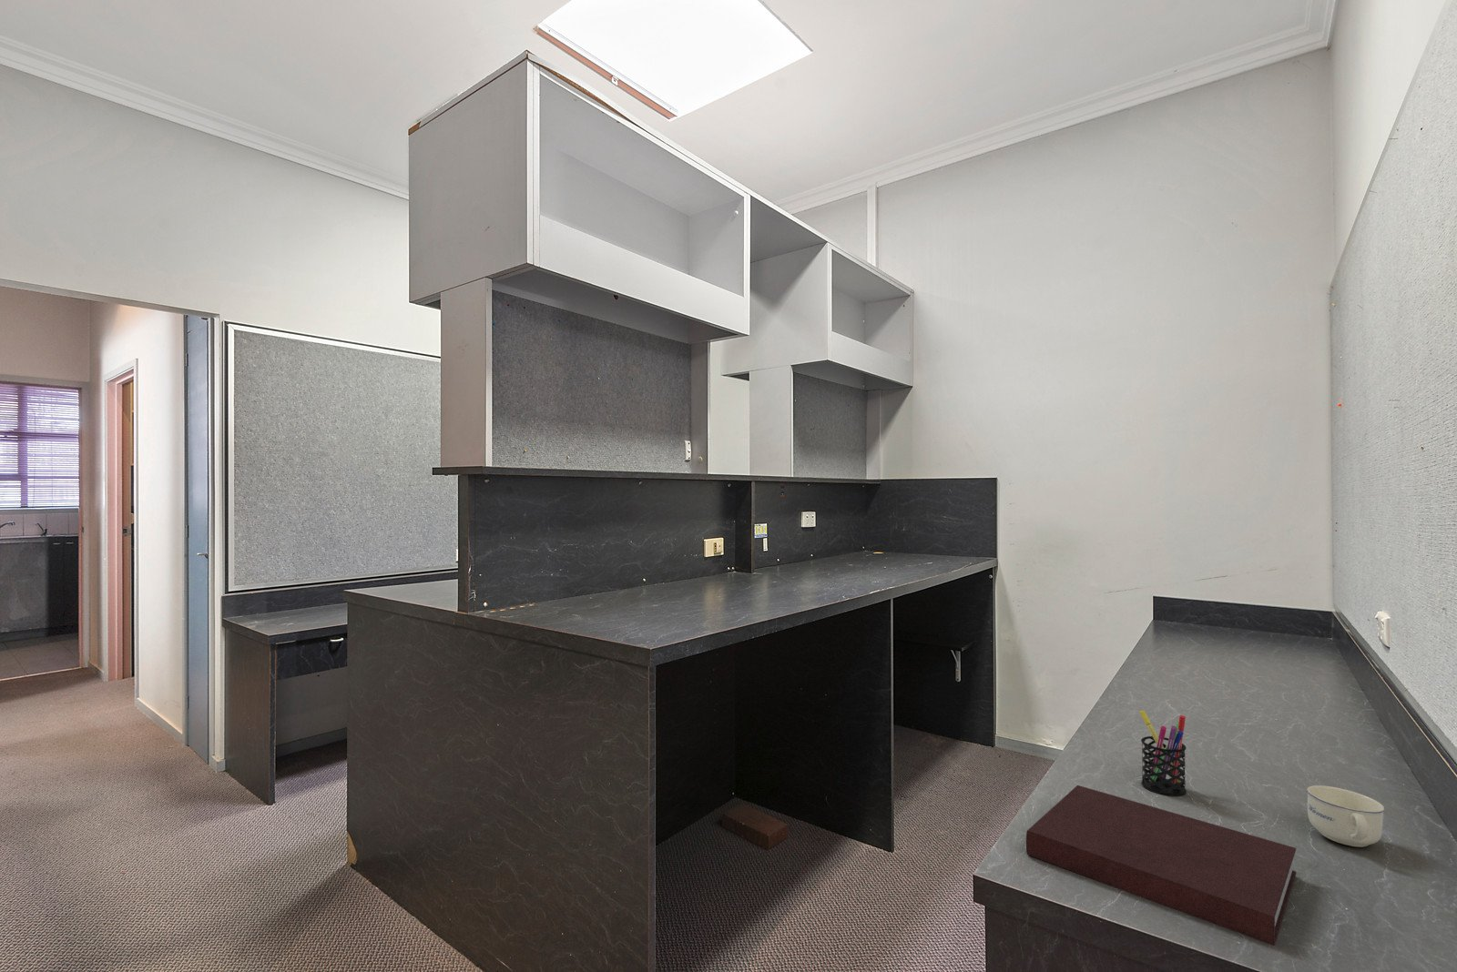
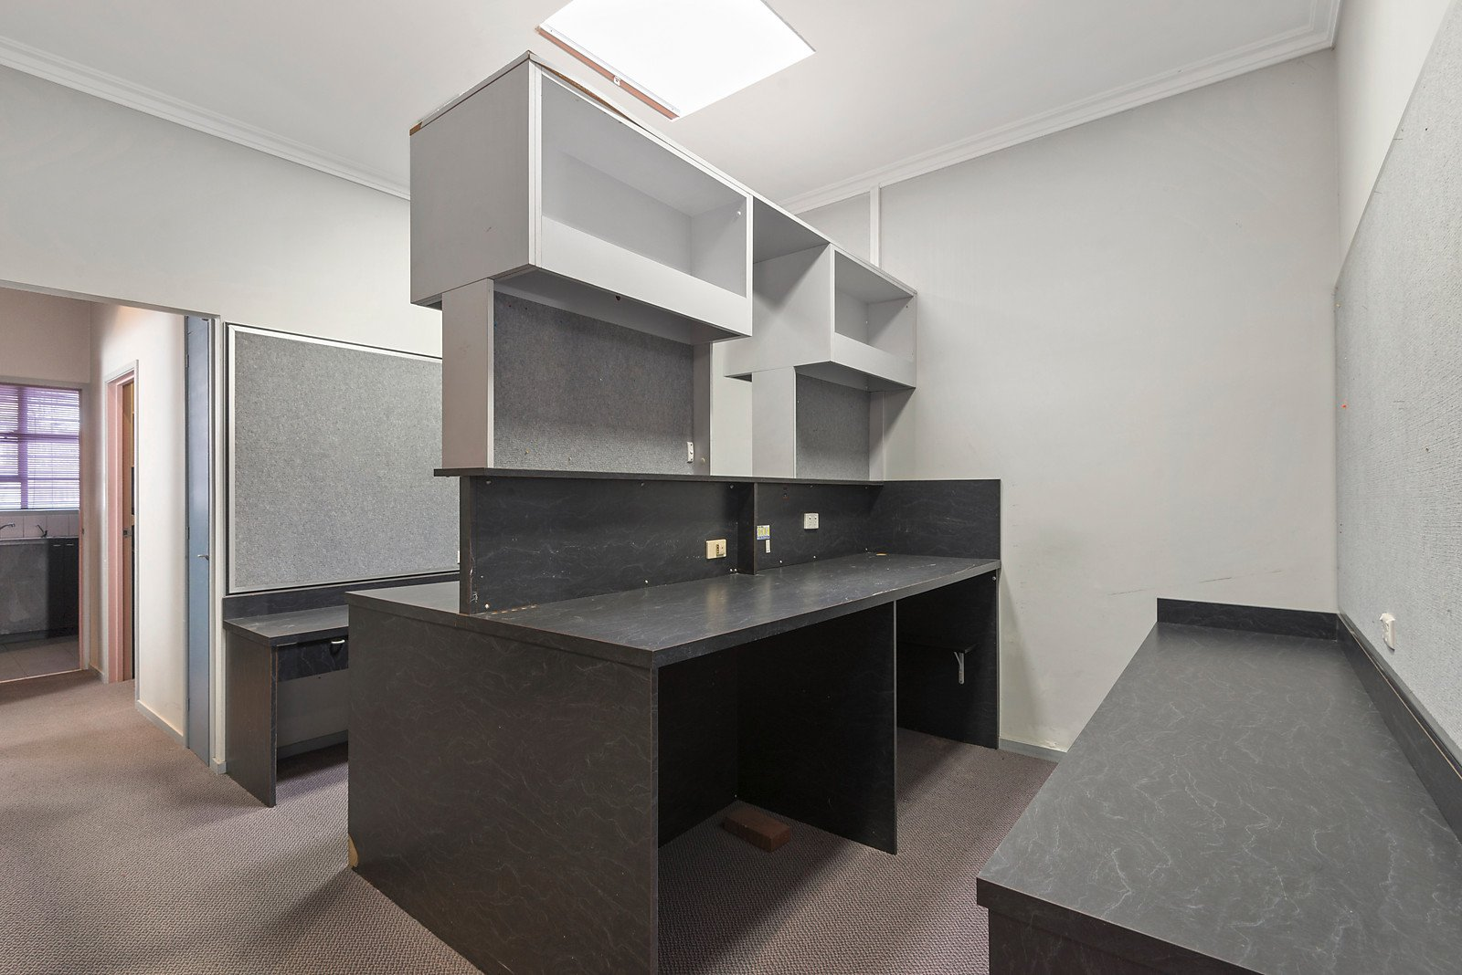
- pen holder (1168, 749)
- cup (1346, 821)
- notebook (1158, 850)
